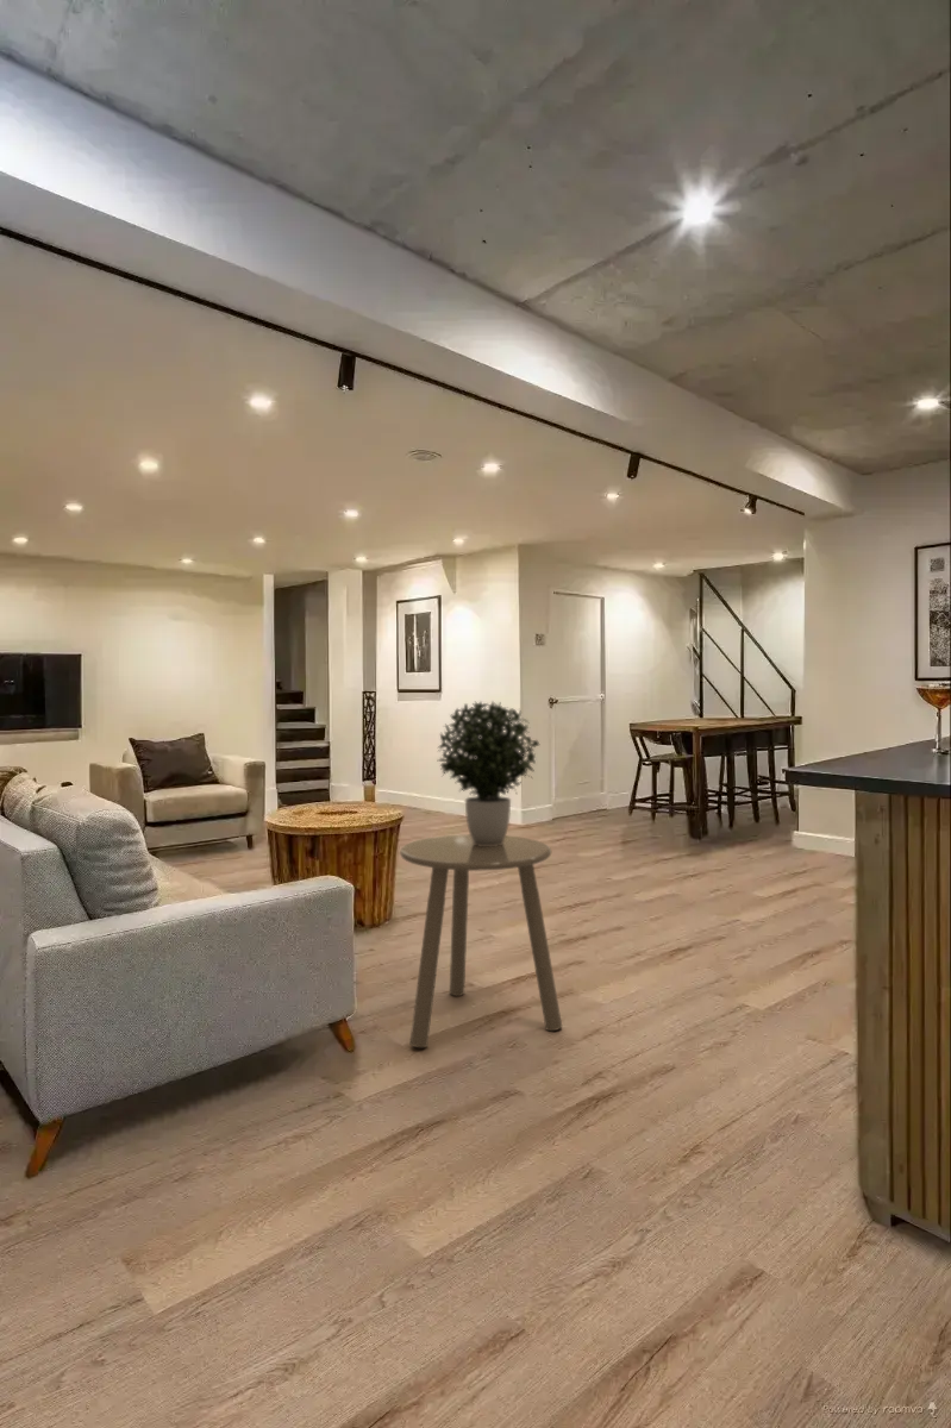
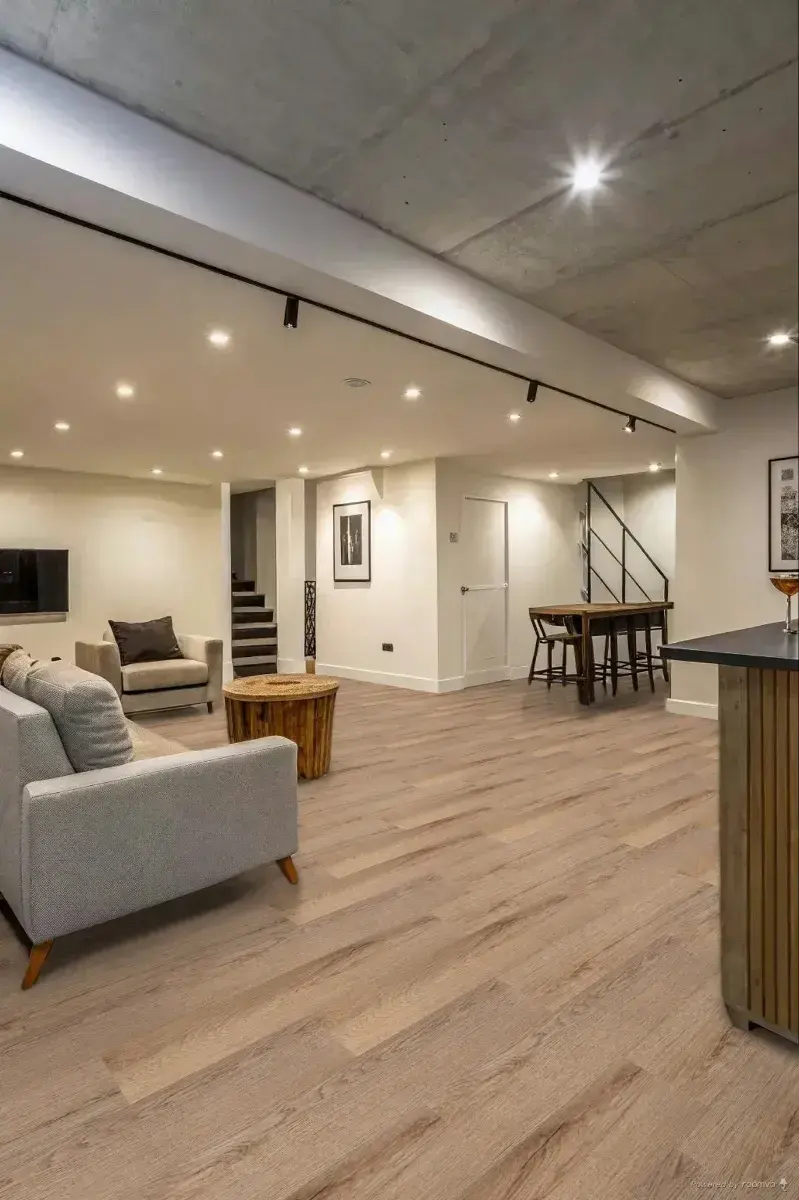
- side table (465, 935)
- potted plant (486, 771)
